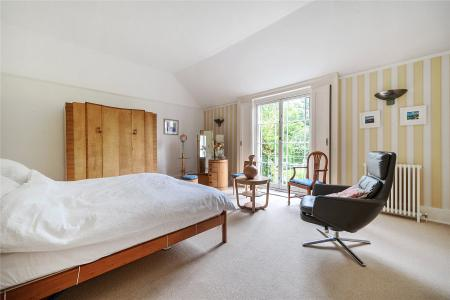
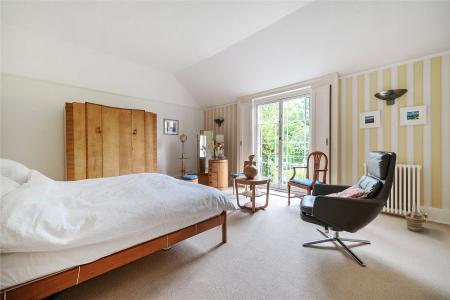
+ basket (414, 215)
